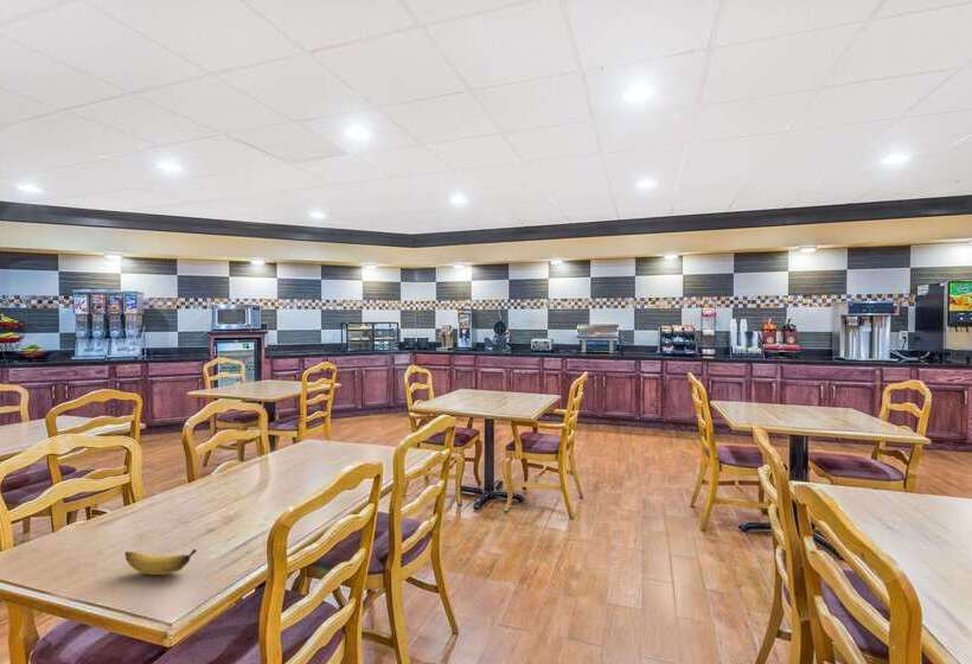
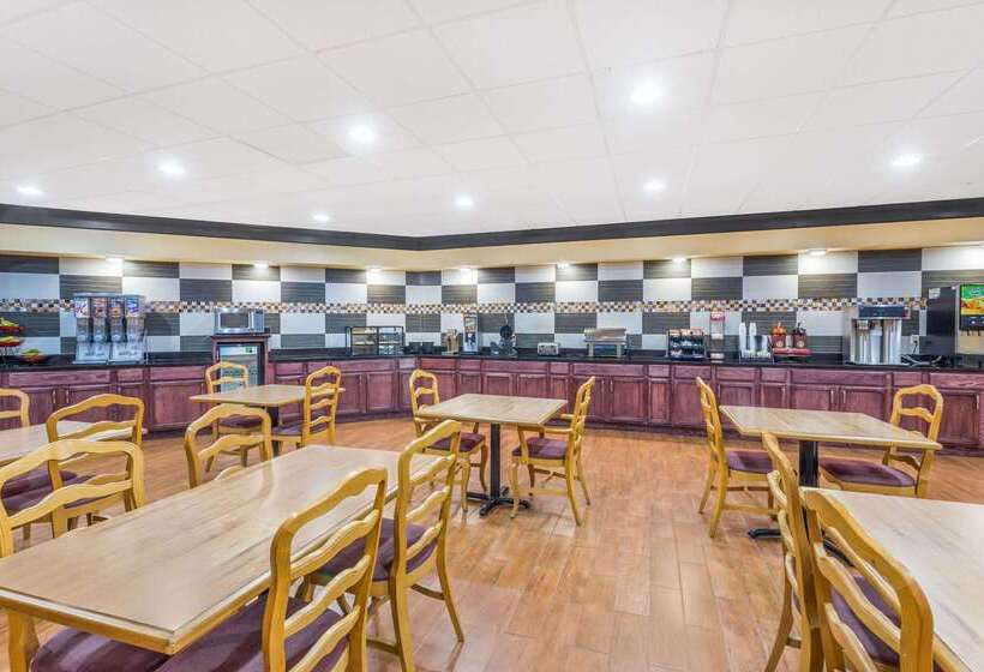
- banana (160, 560)
